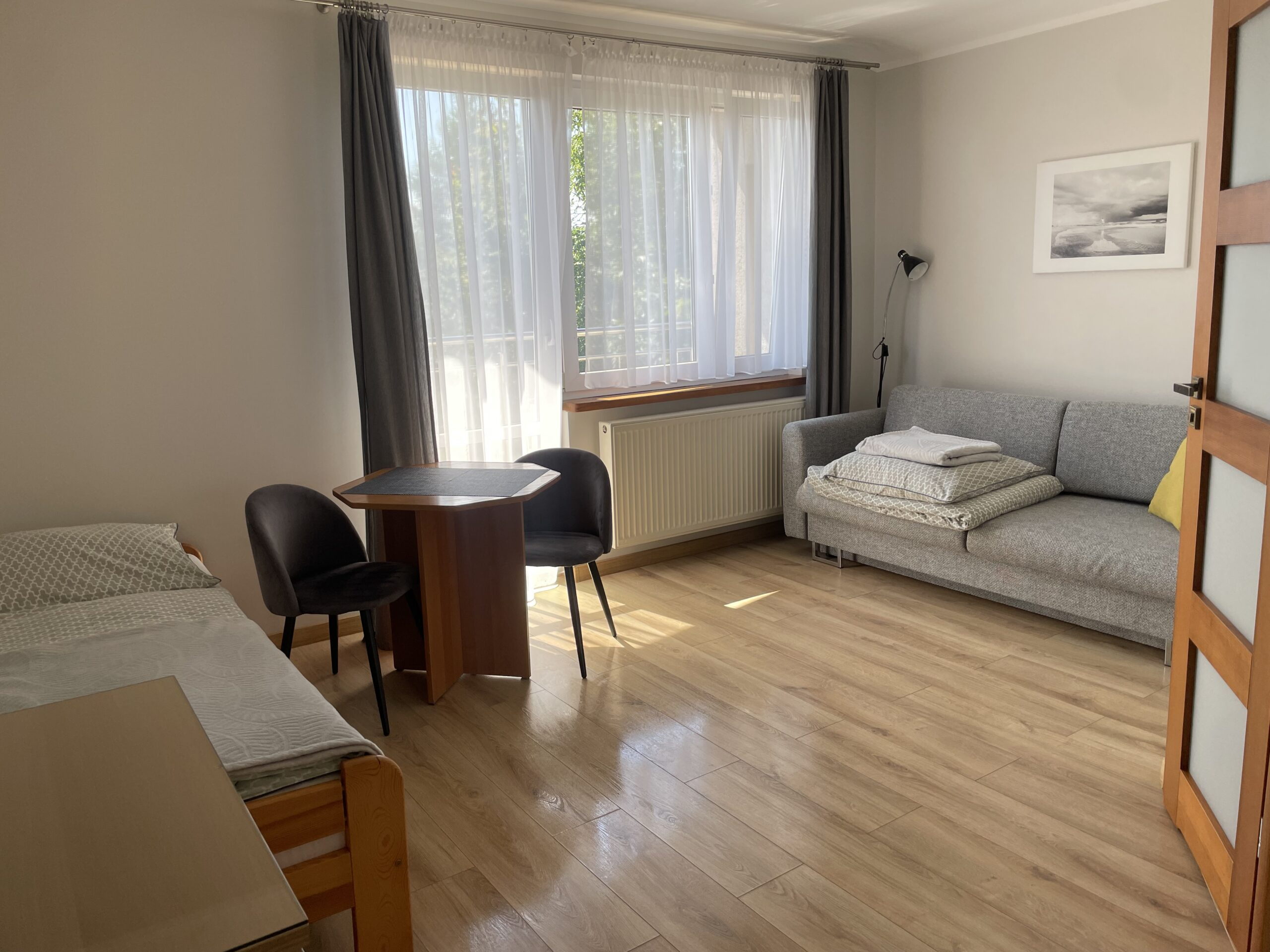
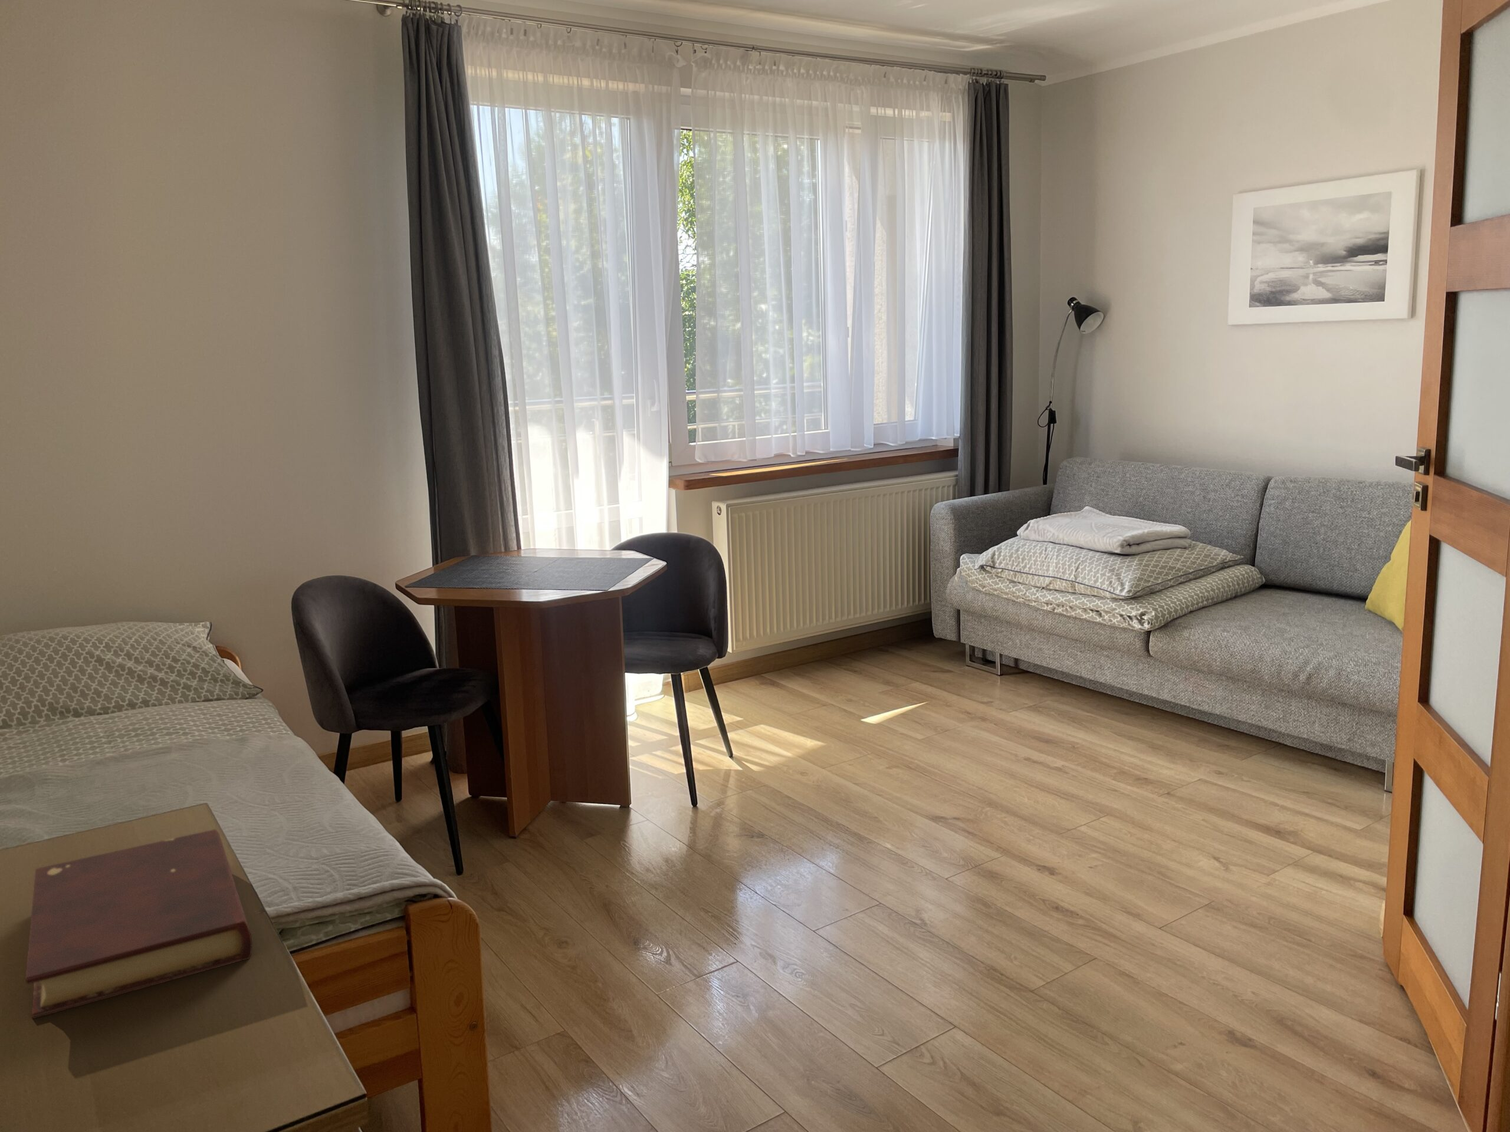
+ book (139, 912)
